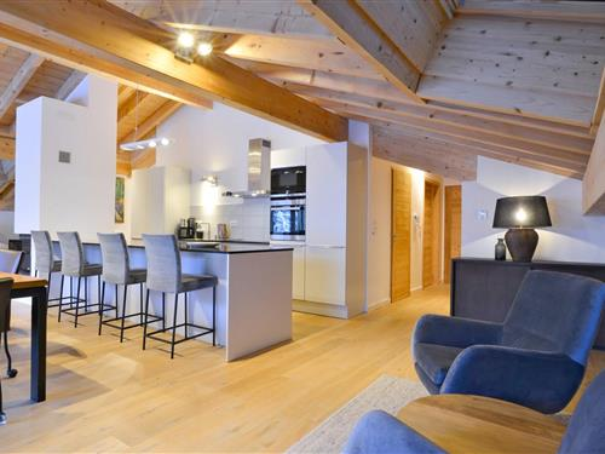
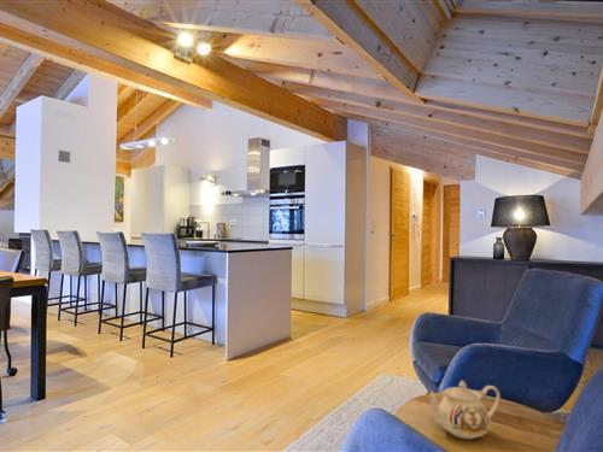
+ teapot (462, 406)
